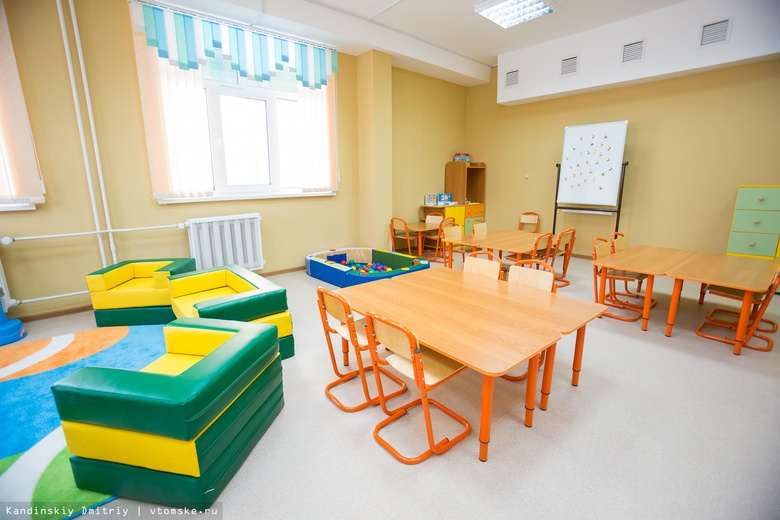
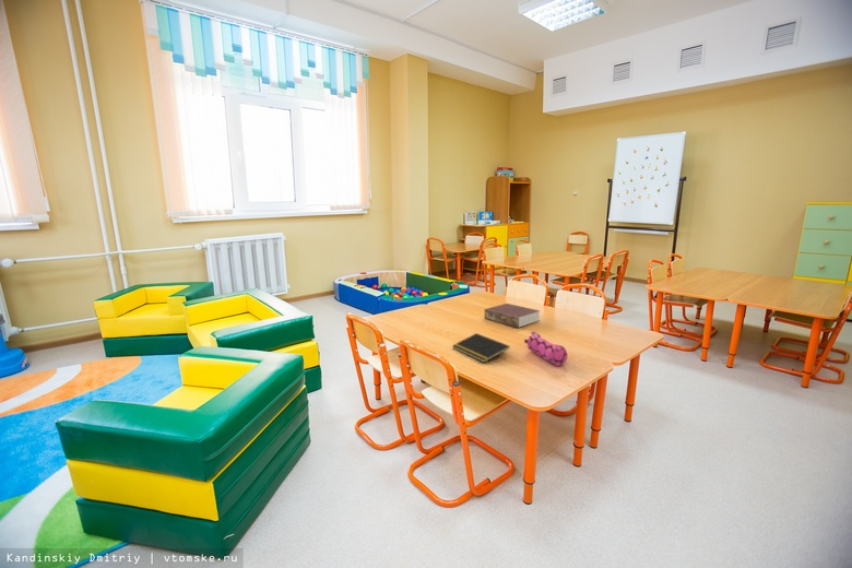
+ book (511, 315)
+ pencil case (546, 347)
+ notepad (480, 346)
